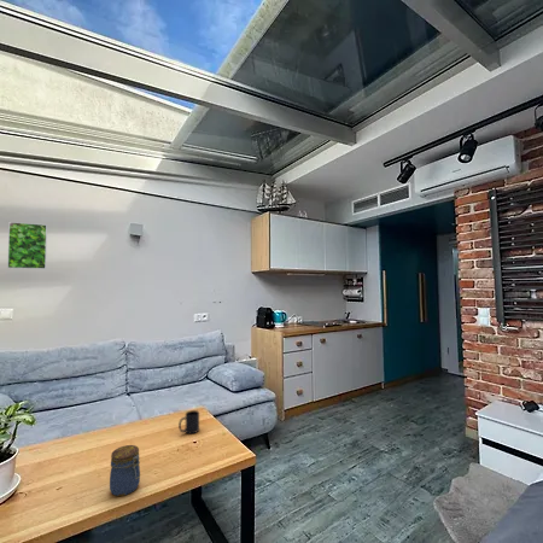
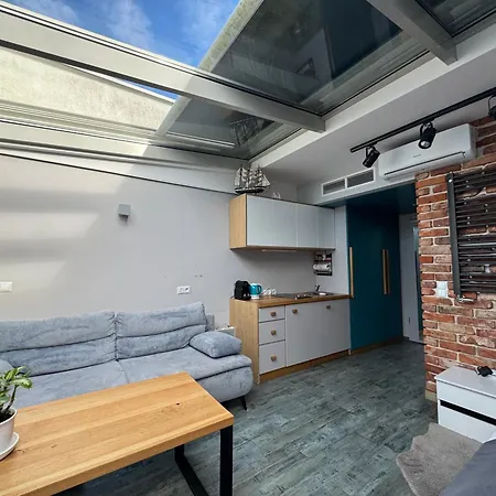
- jar (125, 468)
- mug (188, 422)
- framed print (28, 245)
